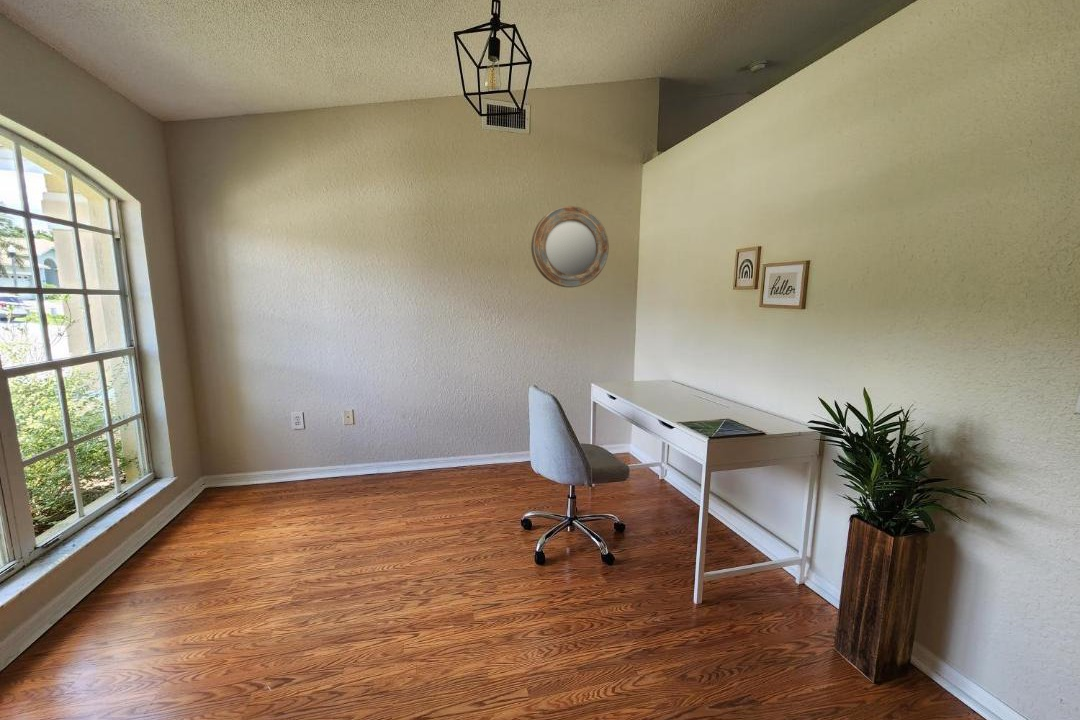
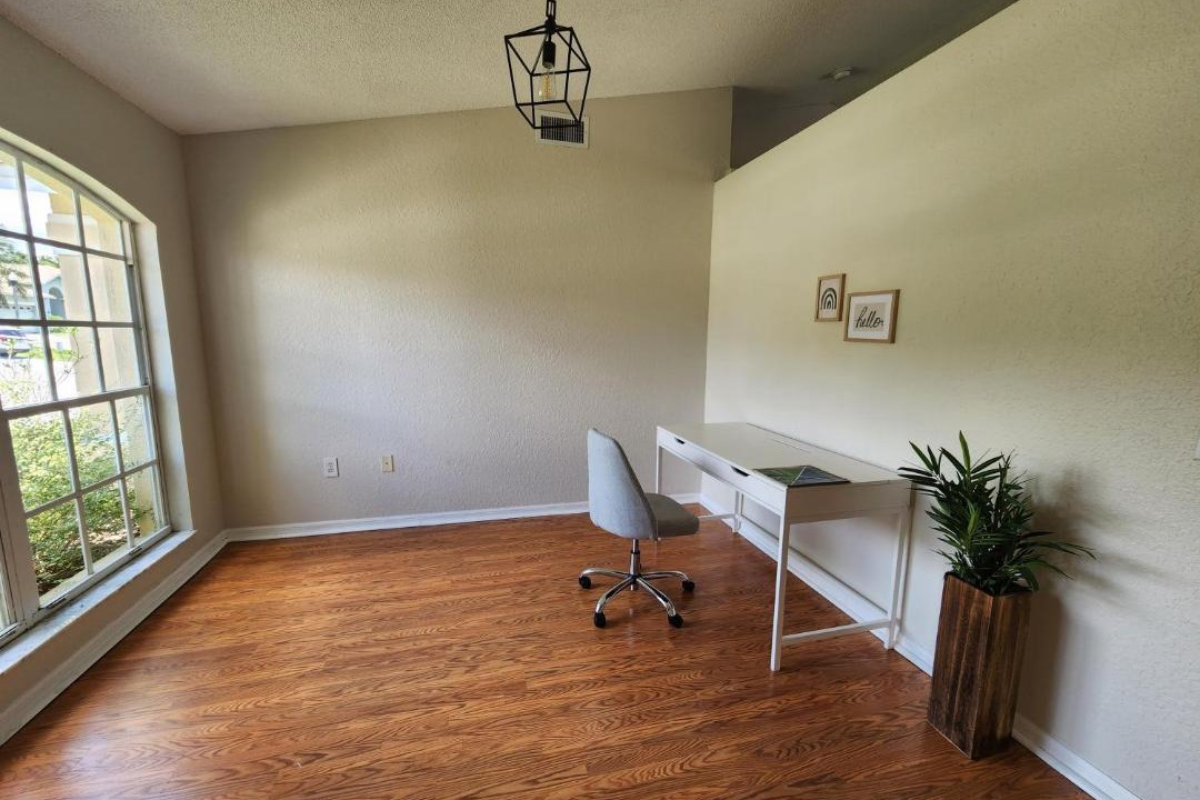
- home mirror (570, 247)
